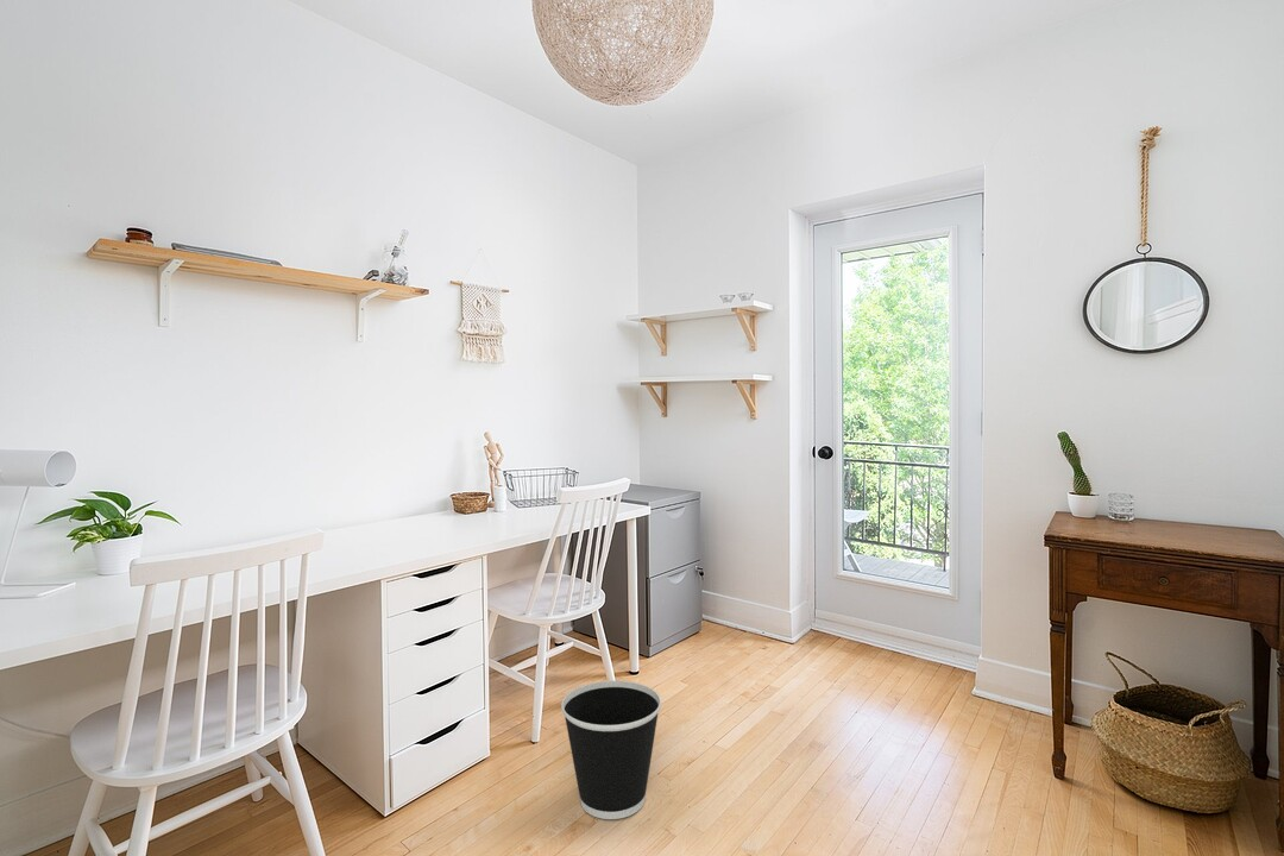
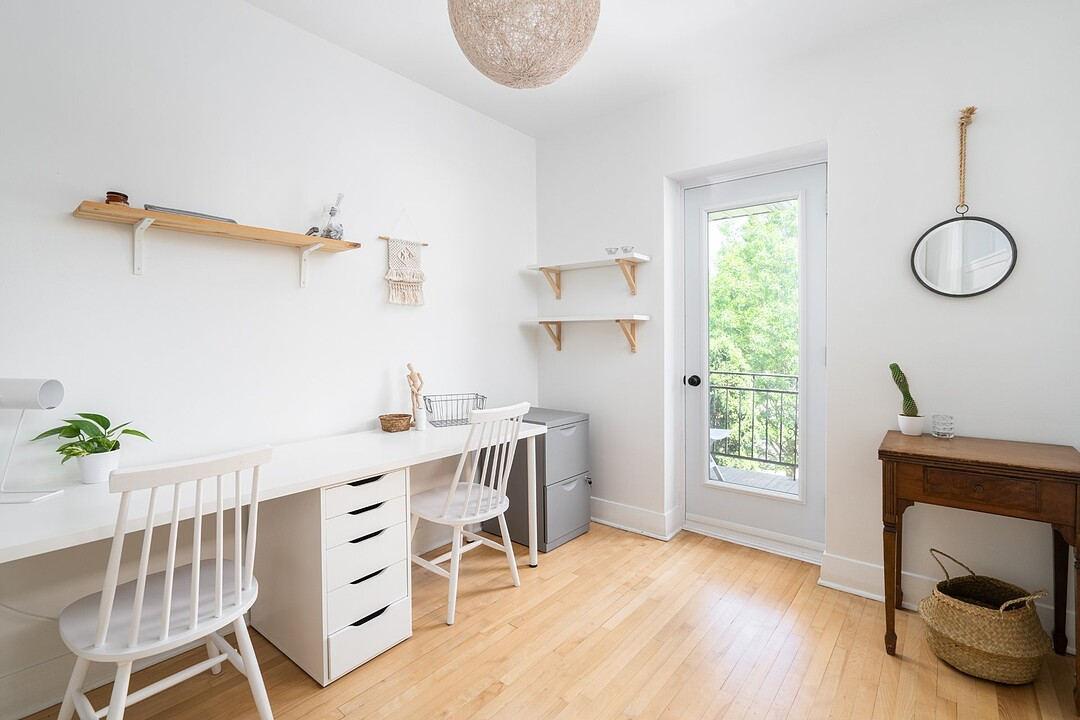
- wastebasket (611, 749)
